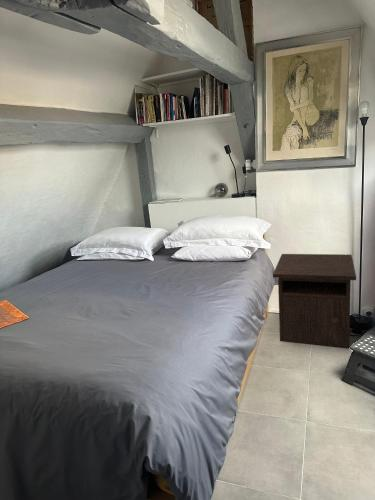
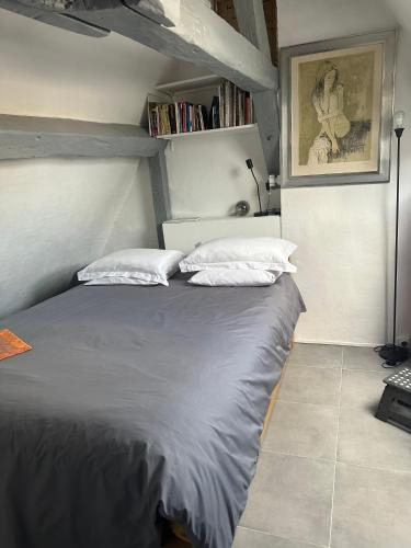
- nightstand (314, 297)
